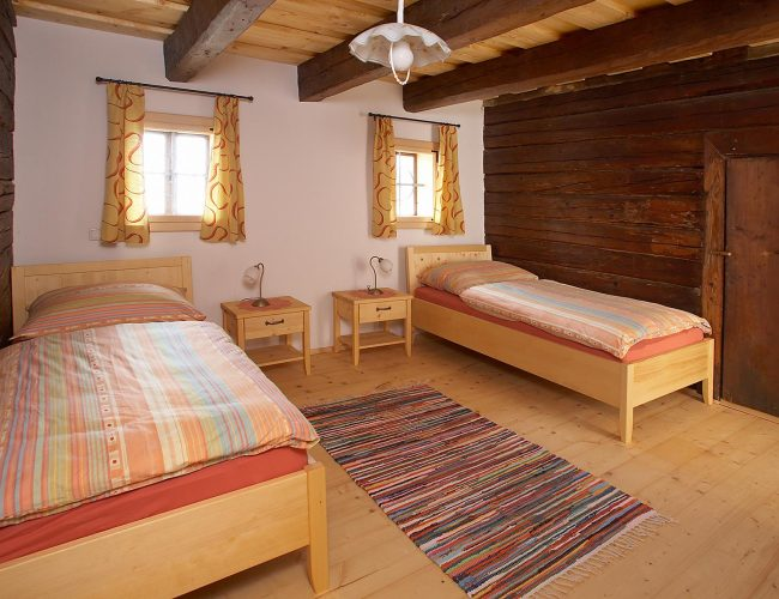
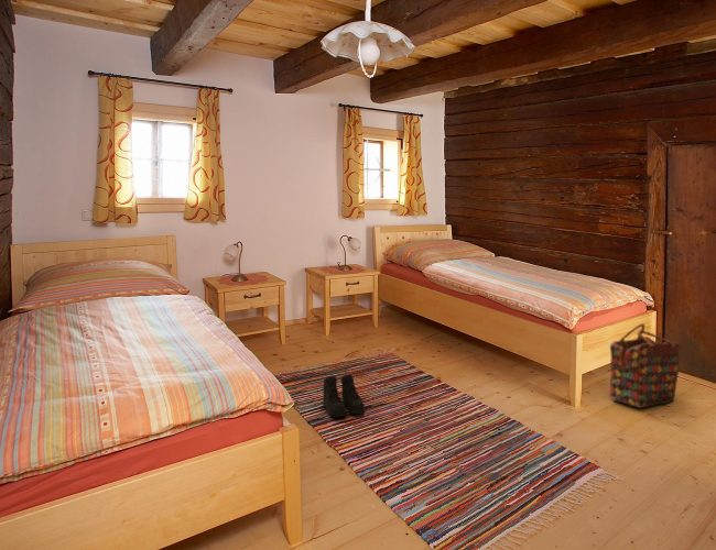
+ backpack (643, 362)
+ boots (343, 393)
